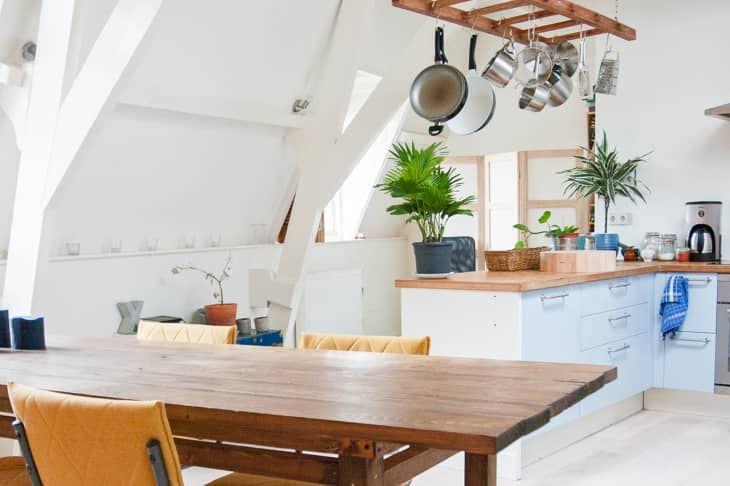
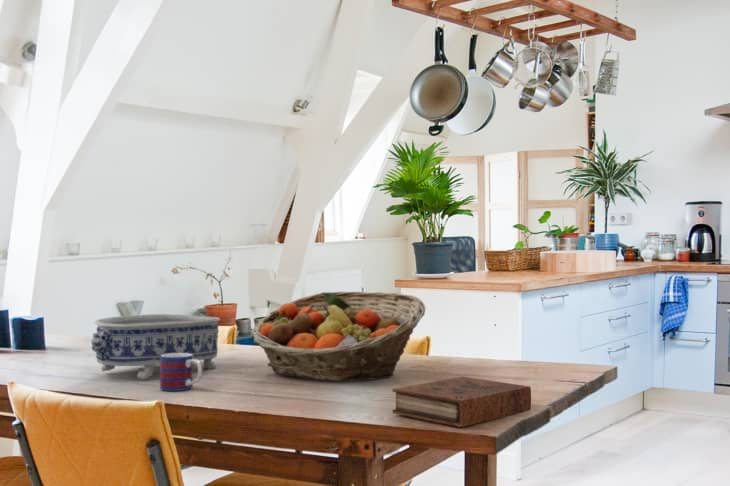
+ book (462, 399)
+ decorative bowl (158, 344)
+ mug (182, 372)
+ fruit basket (337, 333)
